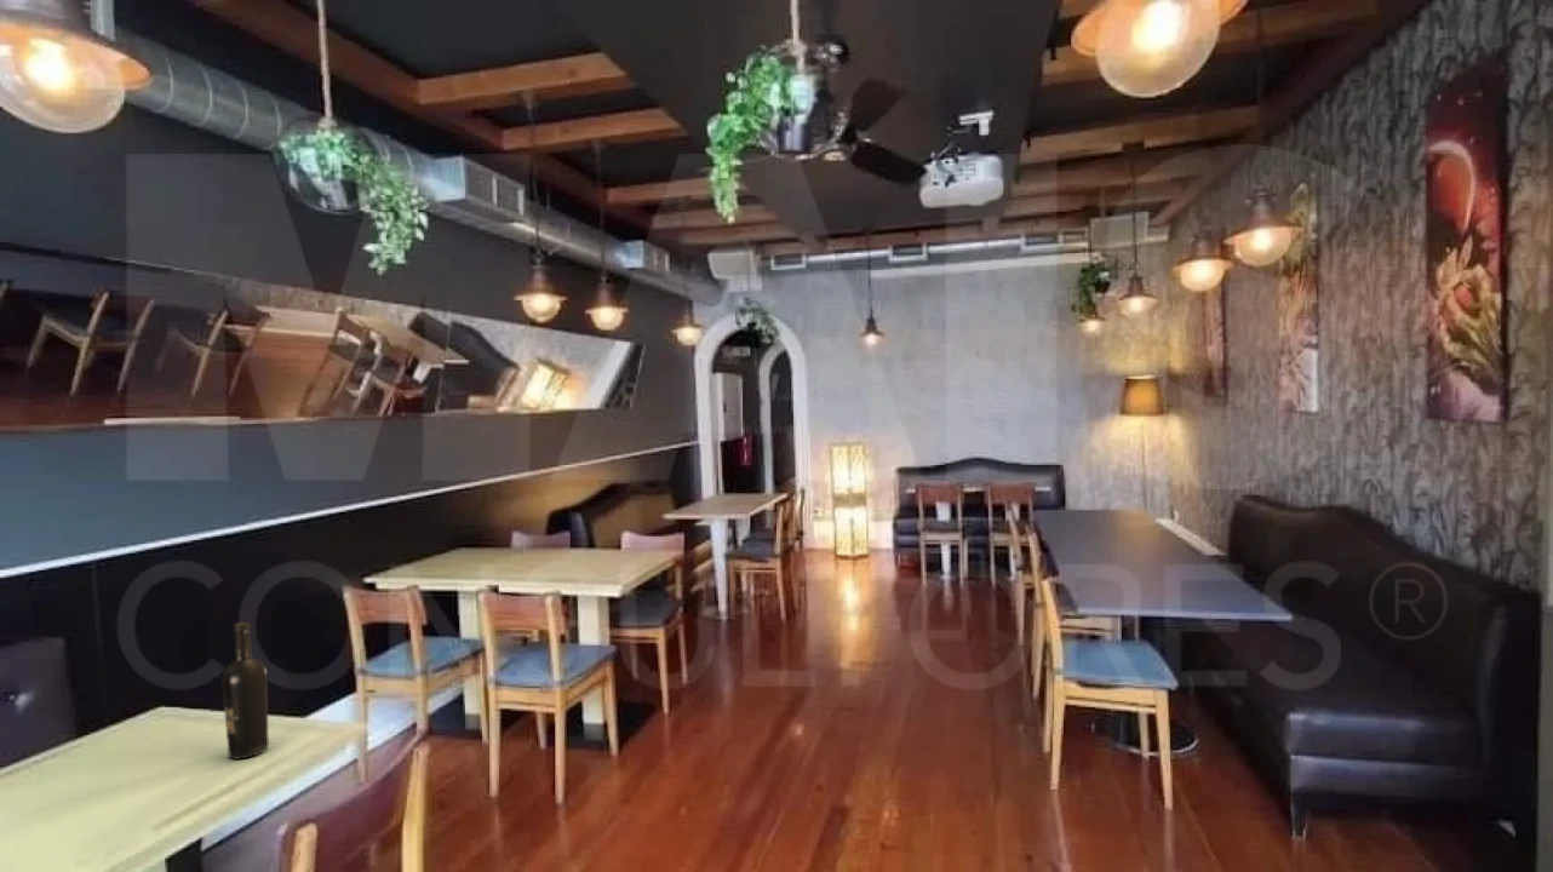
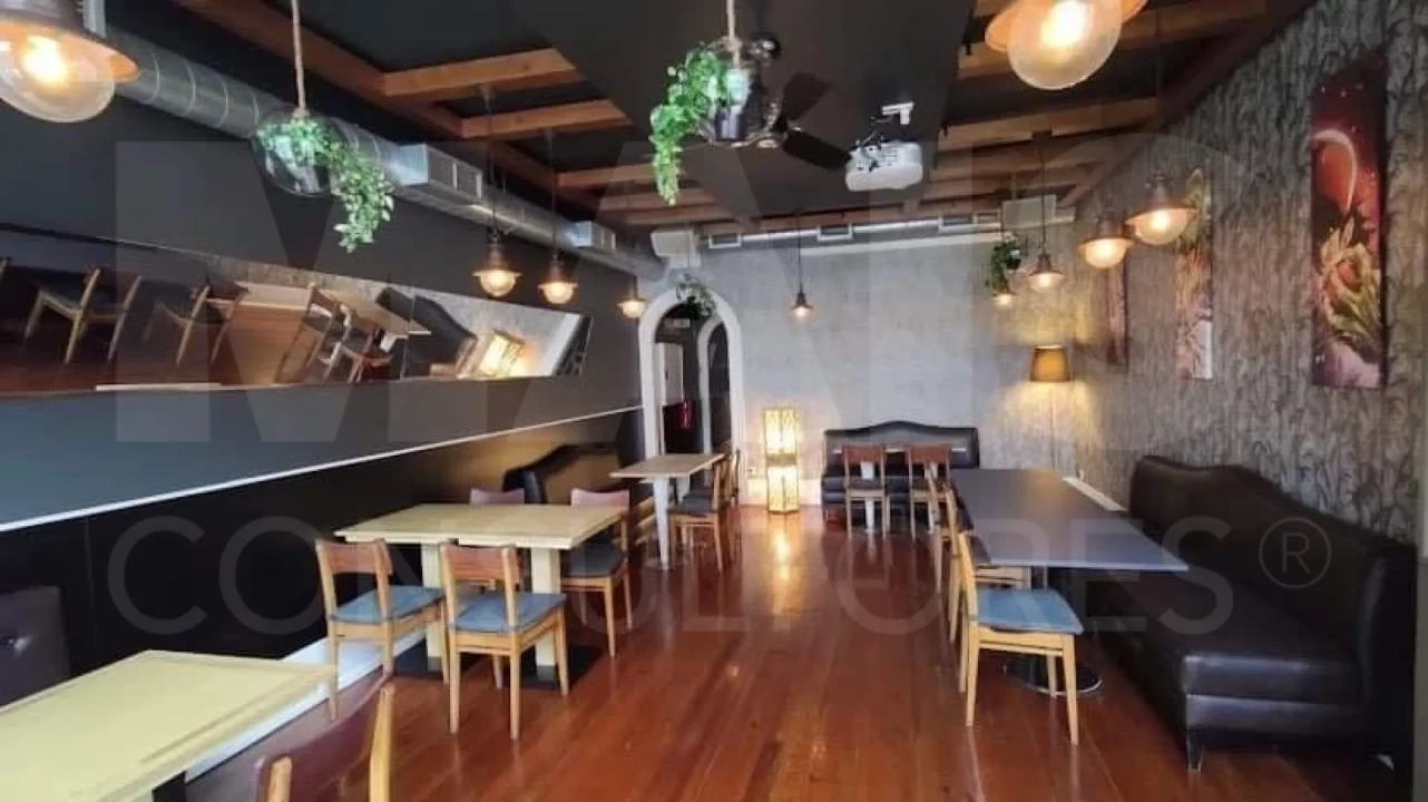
- wine bottle (245, 688)
